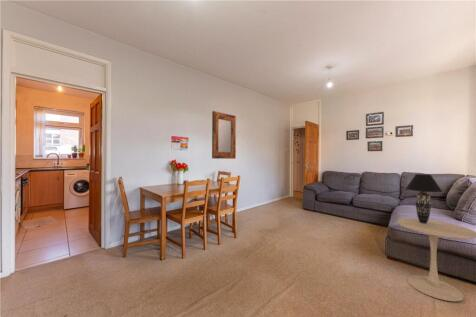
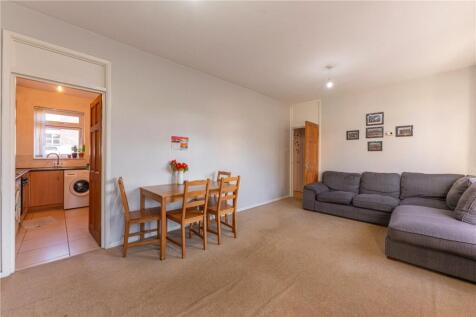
- side table (433, 257)
- table lamp (423, 198)
- home mirror (224, 136)
